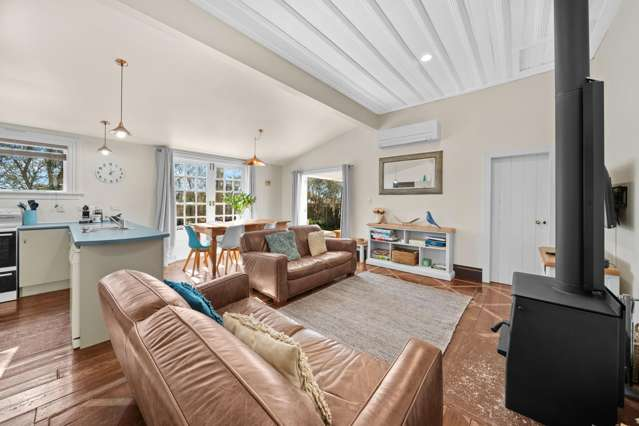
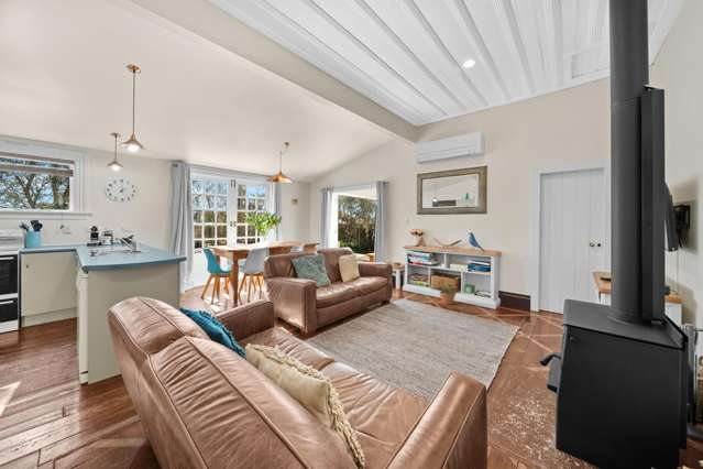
+ potted plant (449, 292)
